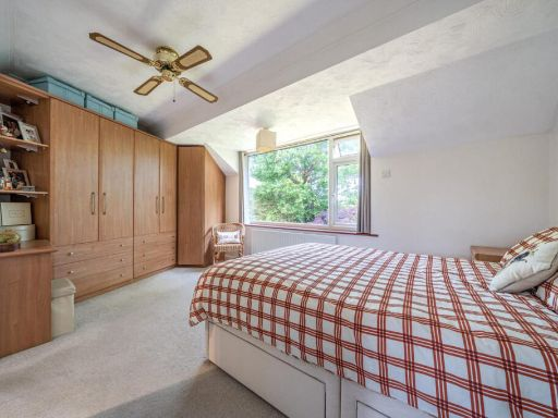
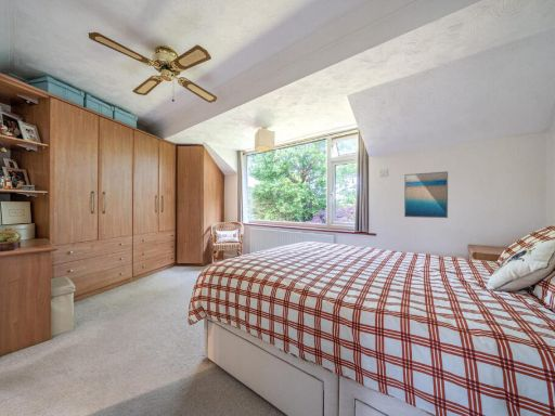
+ wall art (425, 195)
